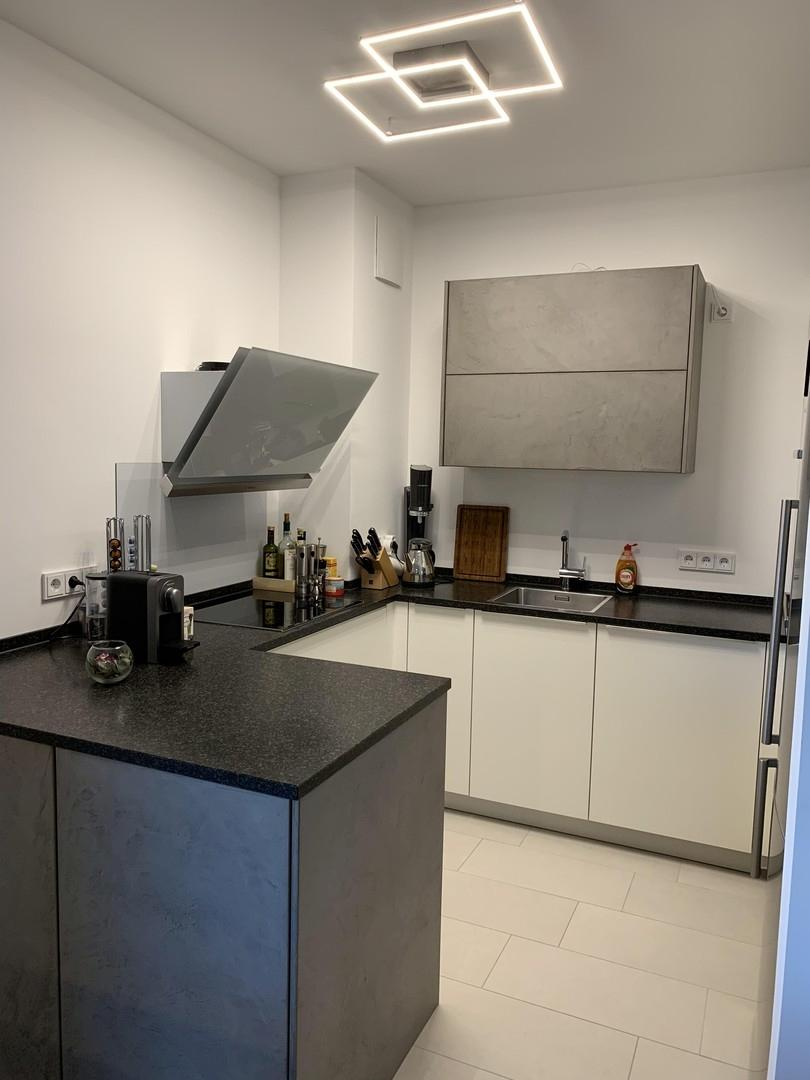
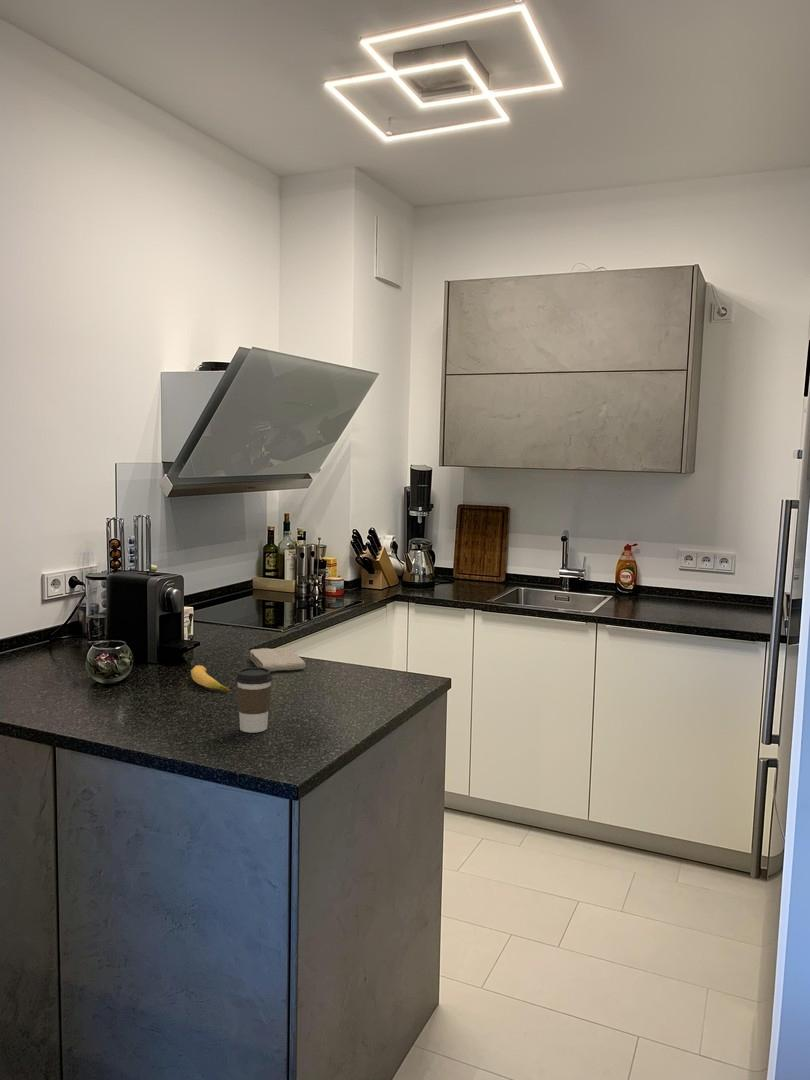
+ coffee cup (253, 699)
+ washcloth (276, 658)
+ banana (207, 675)
